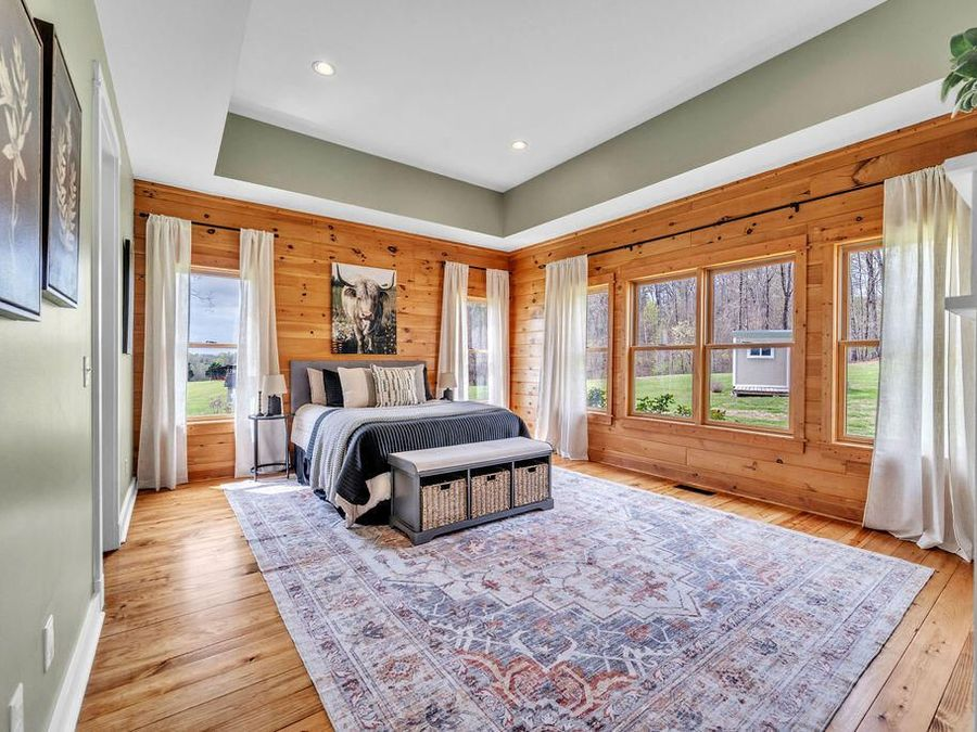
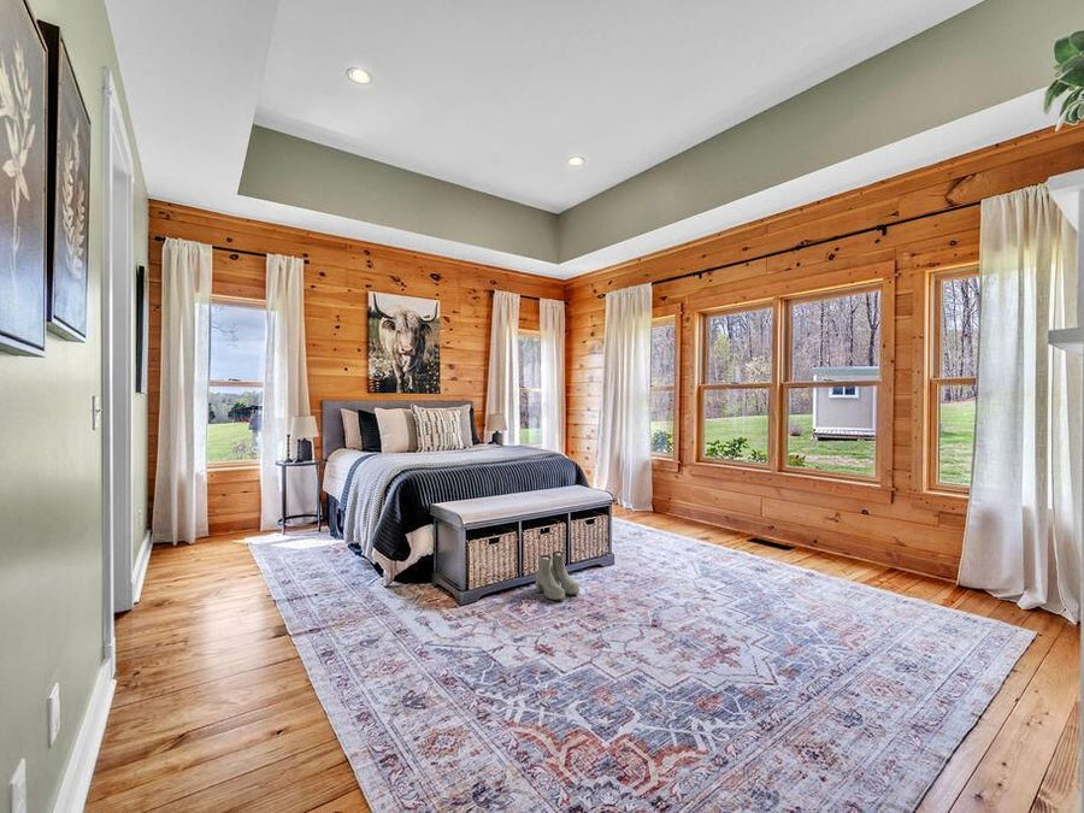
+ boots (556, 573)
